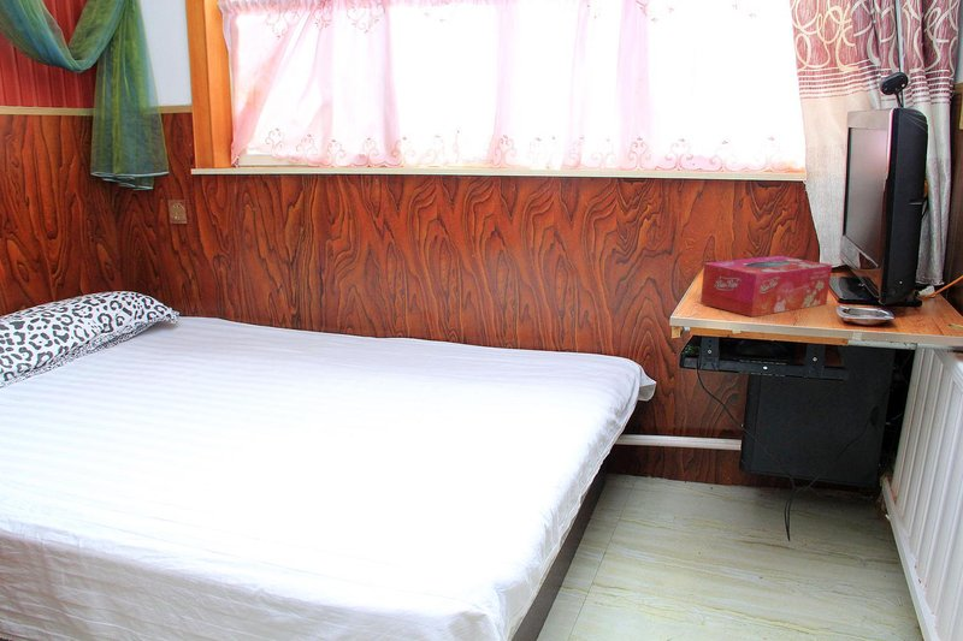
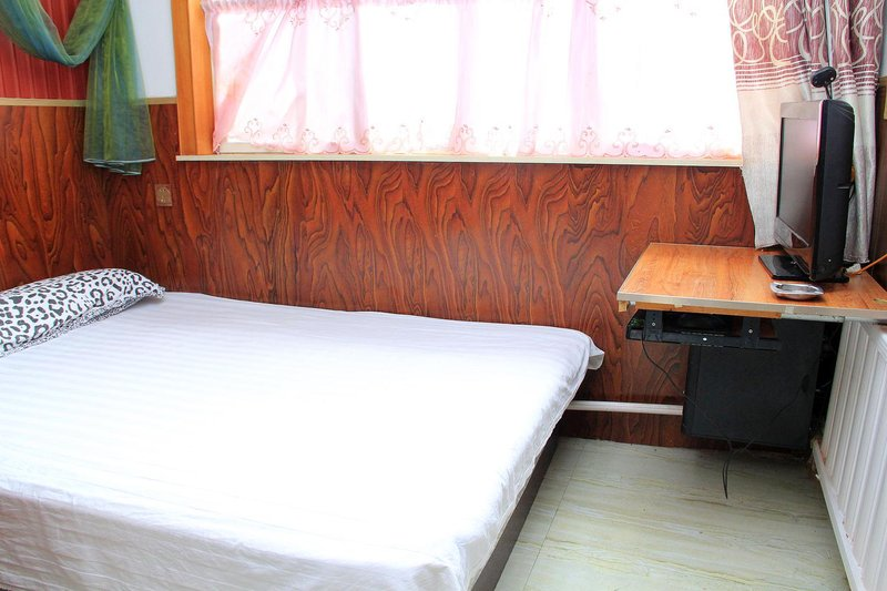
- tissue box (766, 284)
